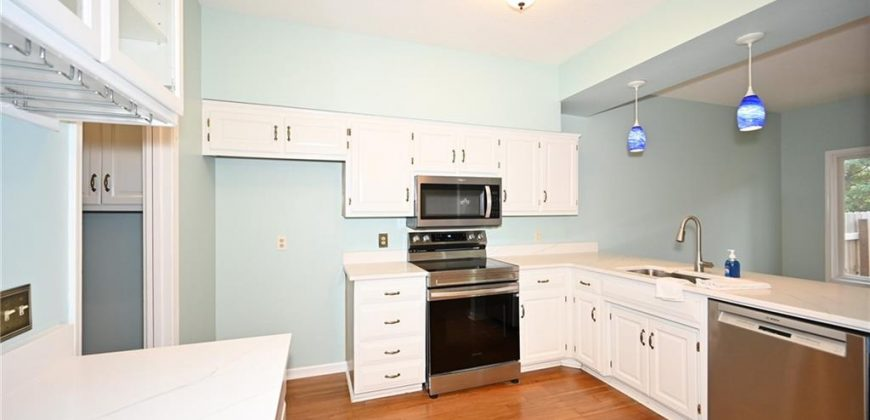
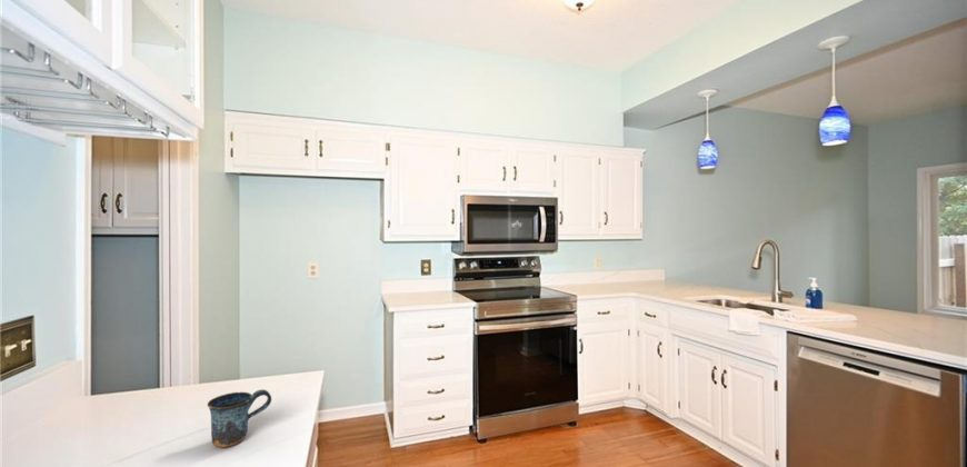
+ mug (238, 418)
